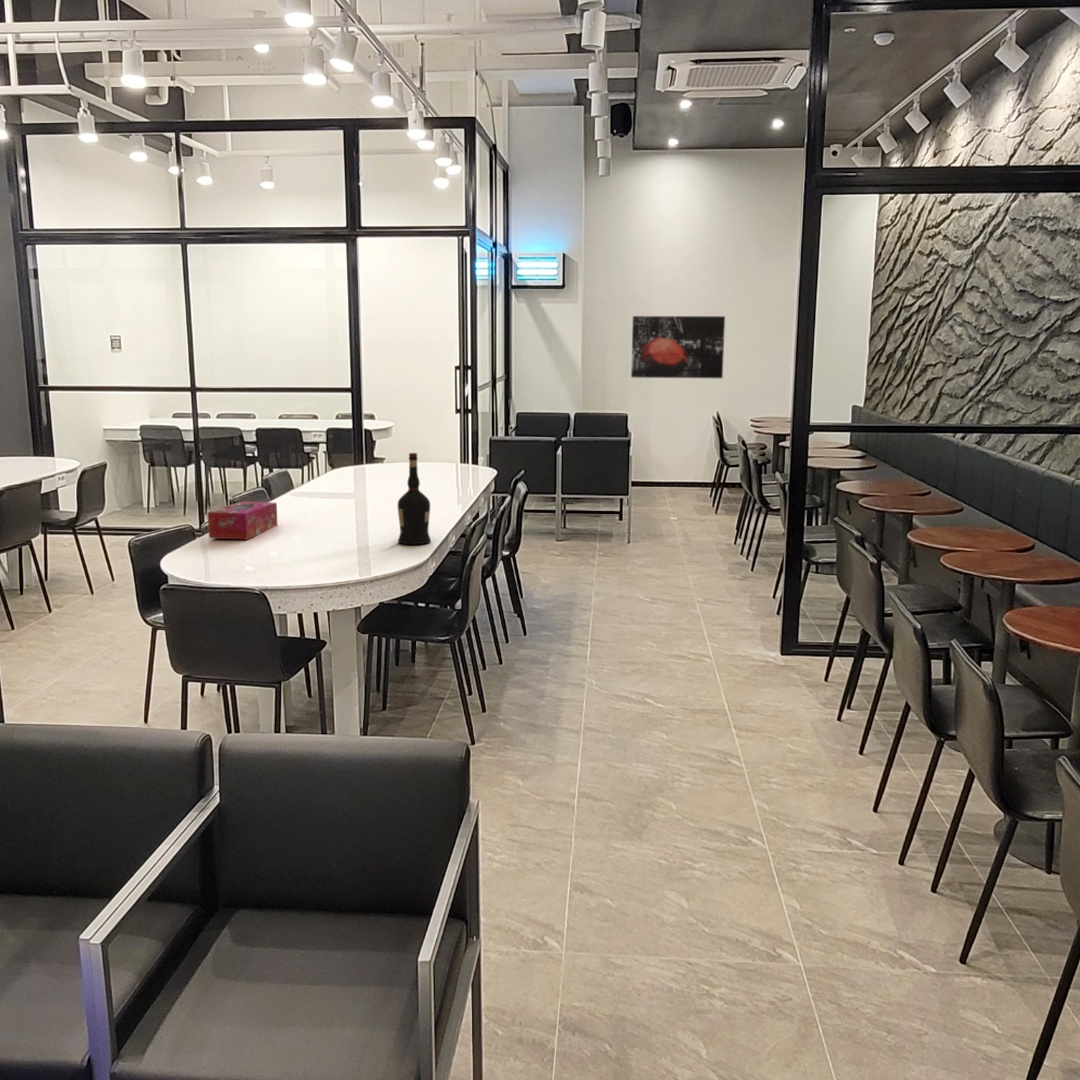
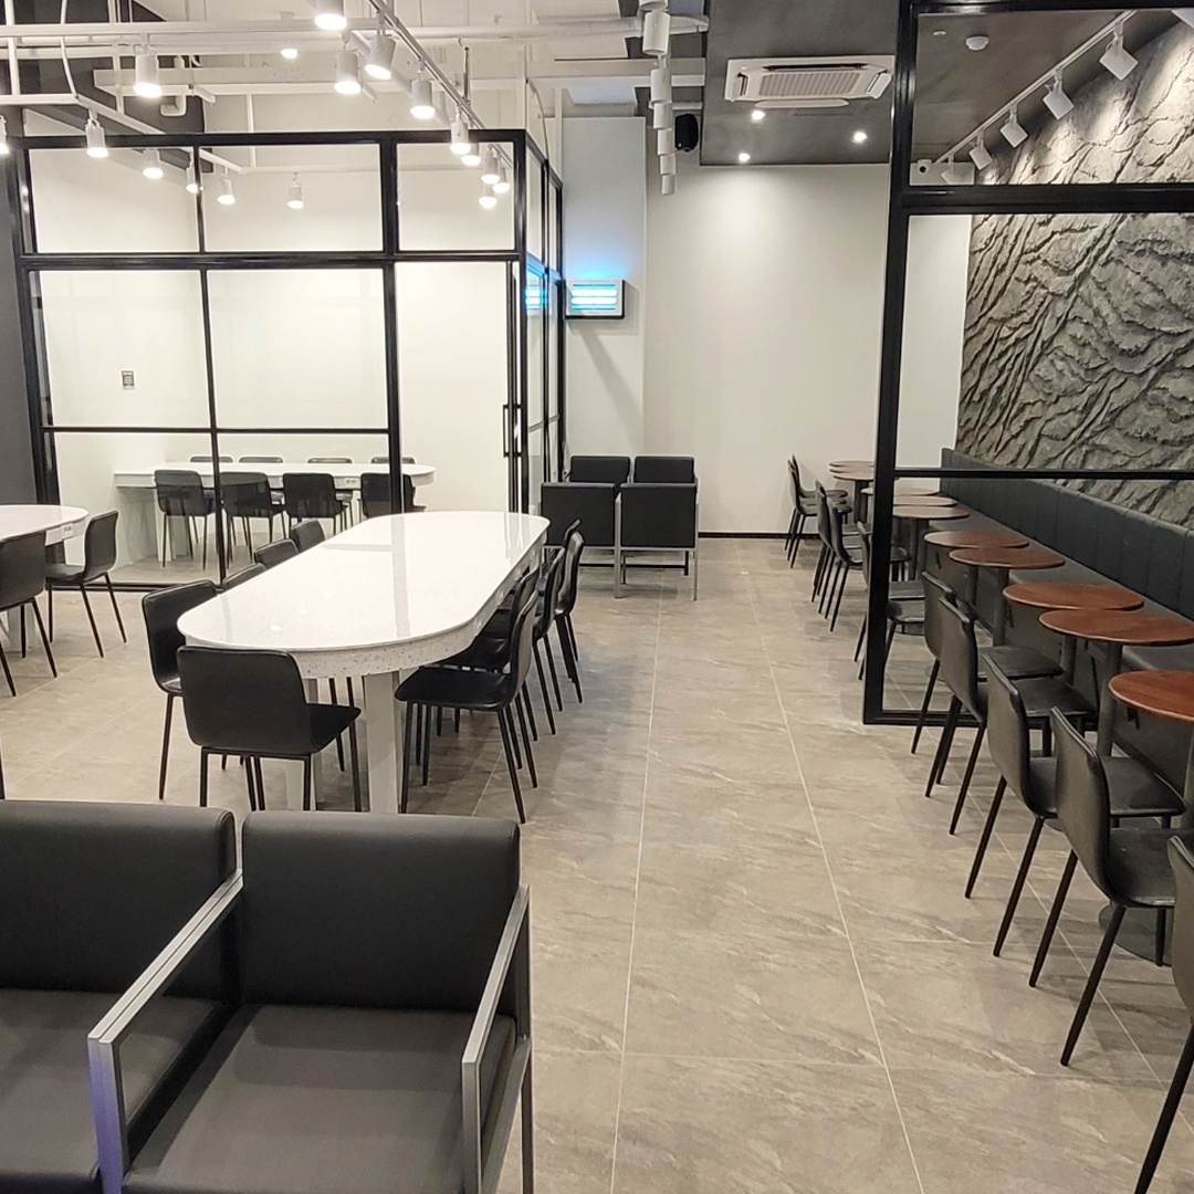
- tissue box (243, 519)
- liquor (413, 498)
- wall art (677, 347)
